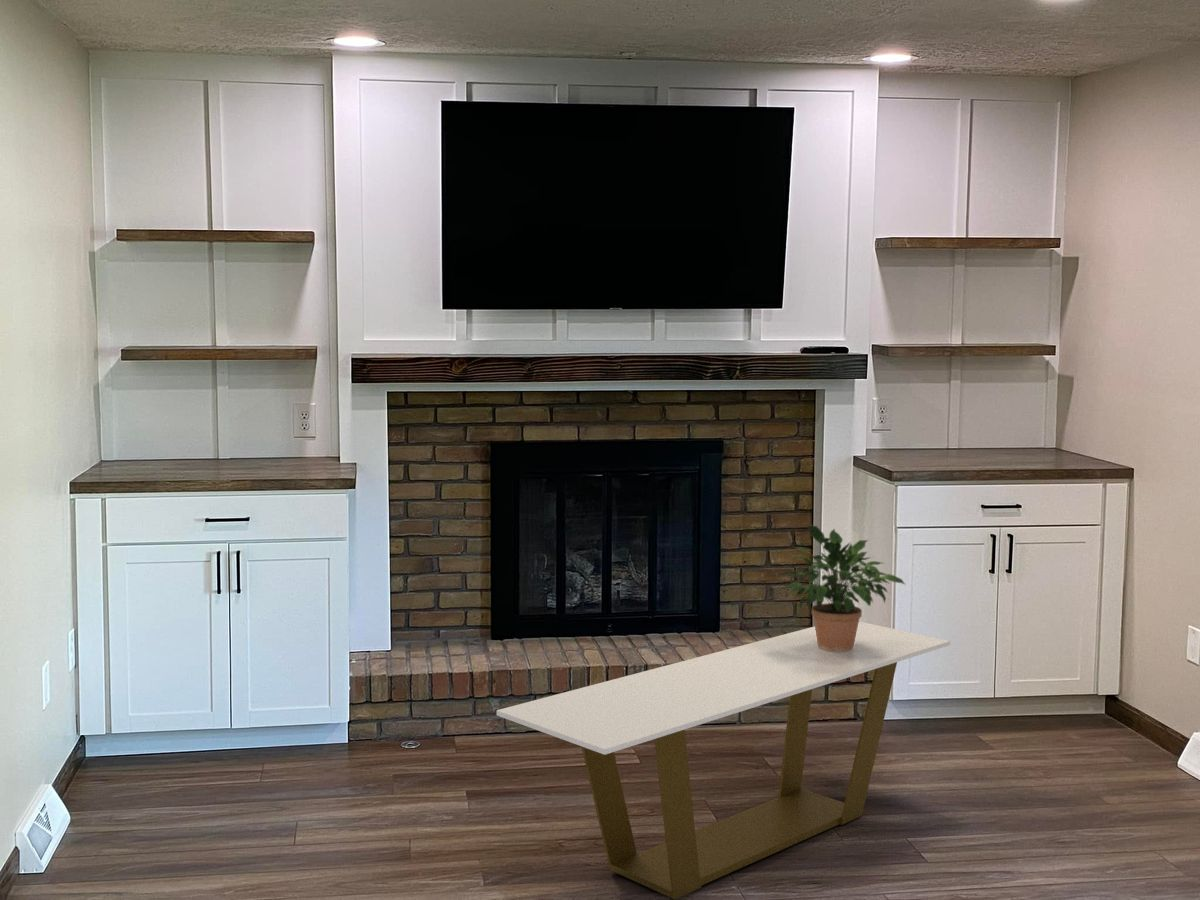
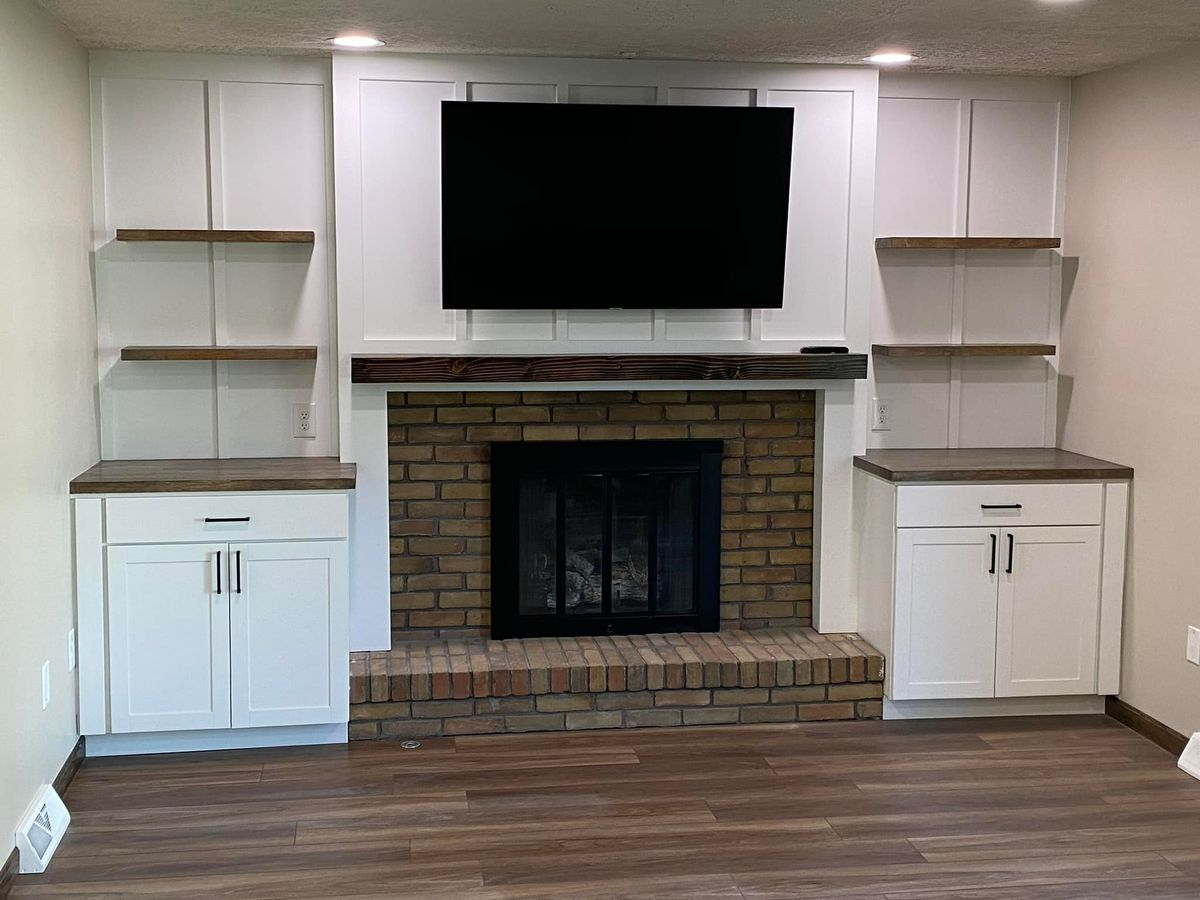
- potted plant (845, 588)
- coffee table (782, 762)
